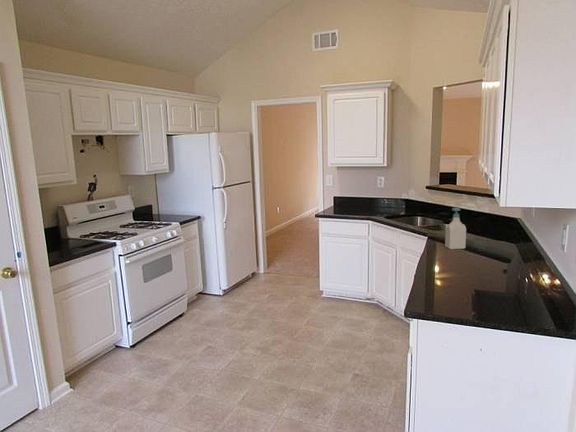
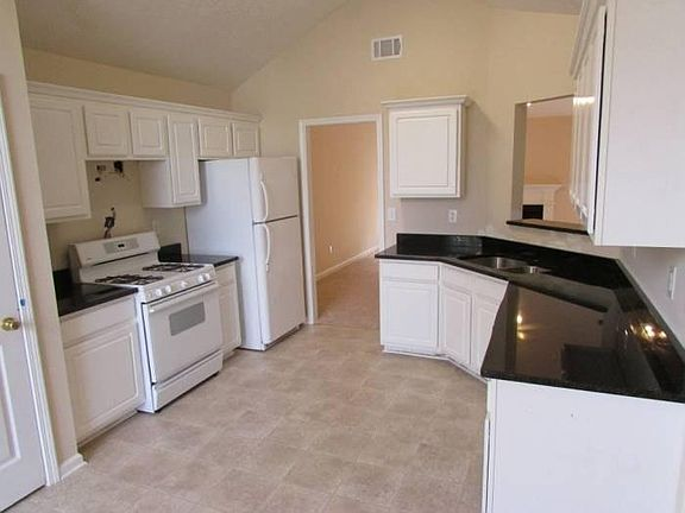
- soap bottle (455, 227)
